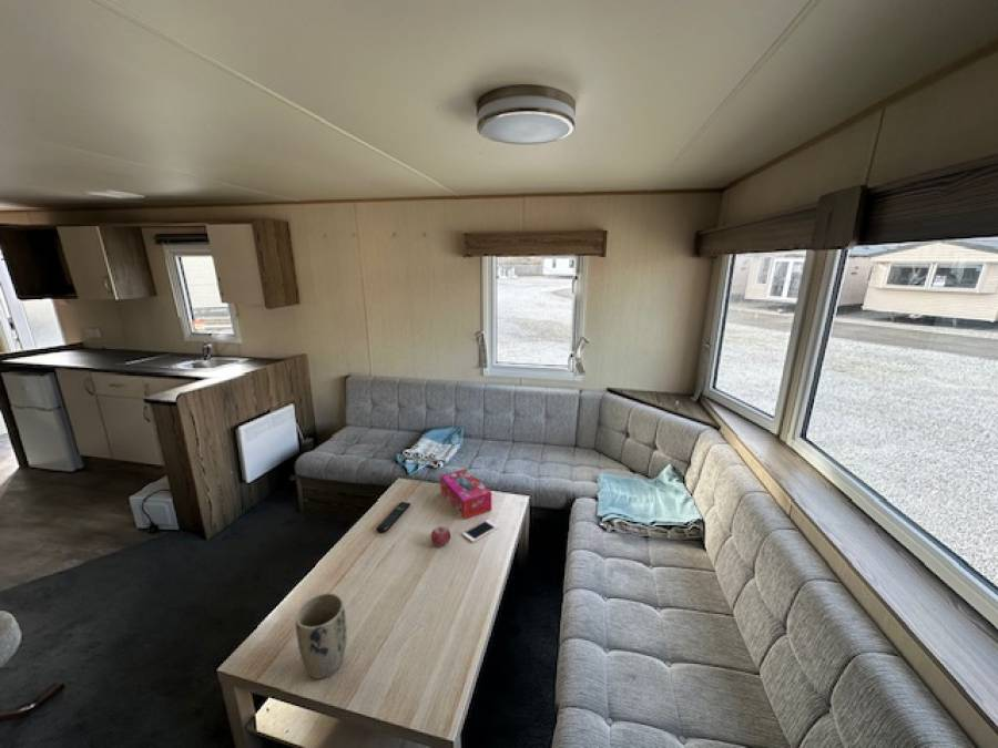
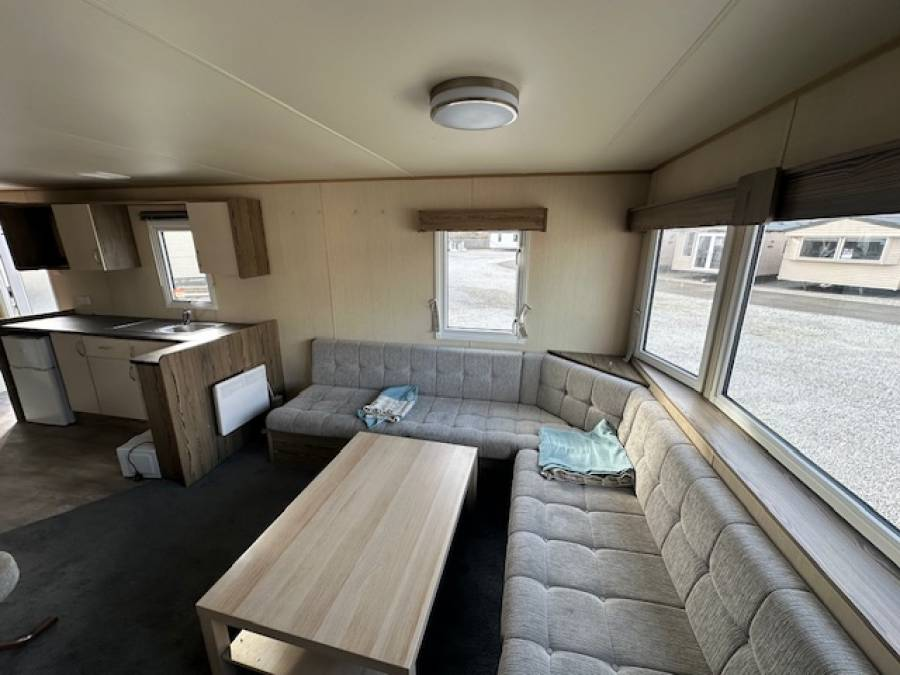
- cell phone (480, 530)
- tissue box (465, 492)
- remote control (394, 516)
- fruit (440, 534)
- plant pot (323, 637)
